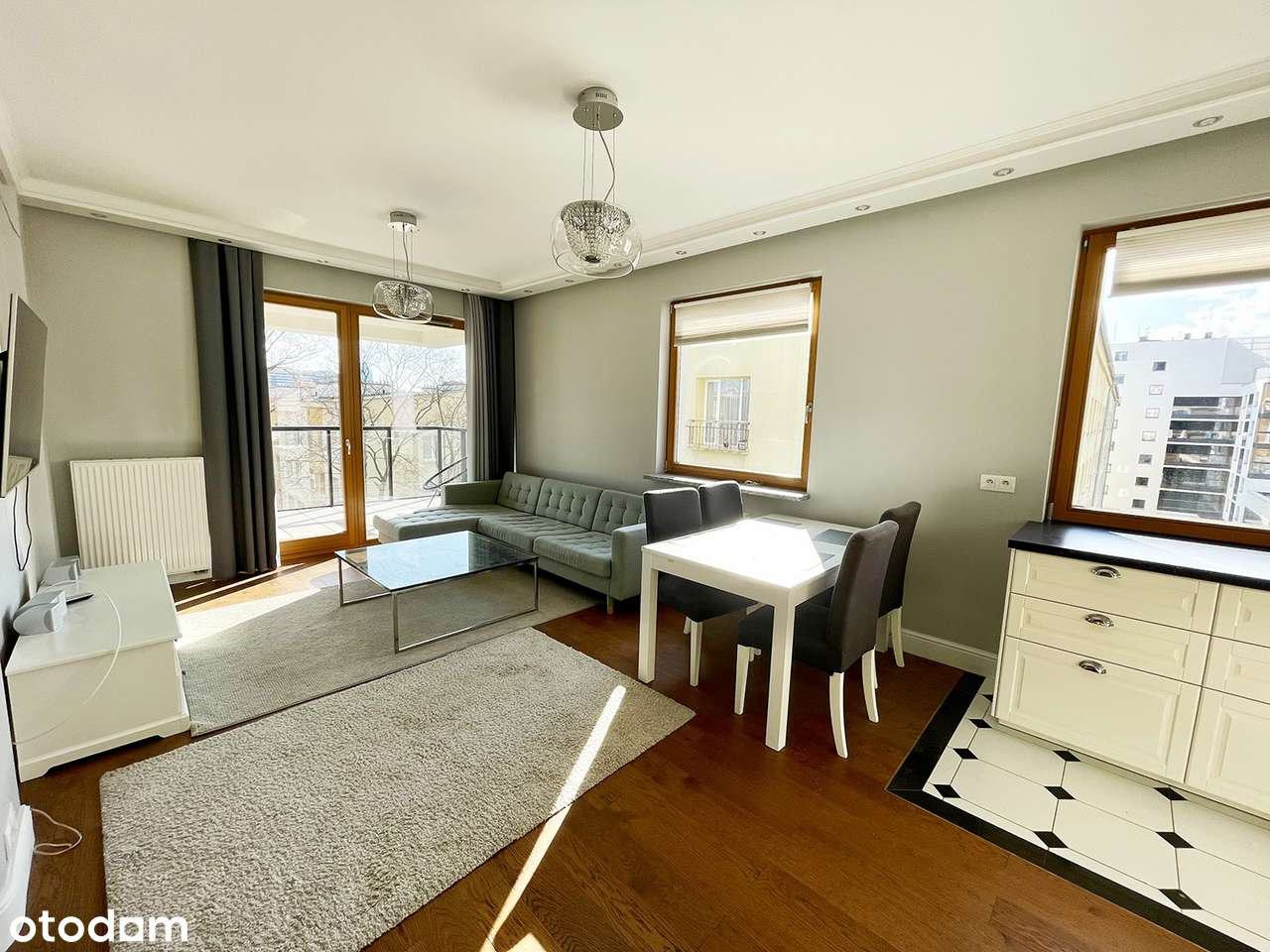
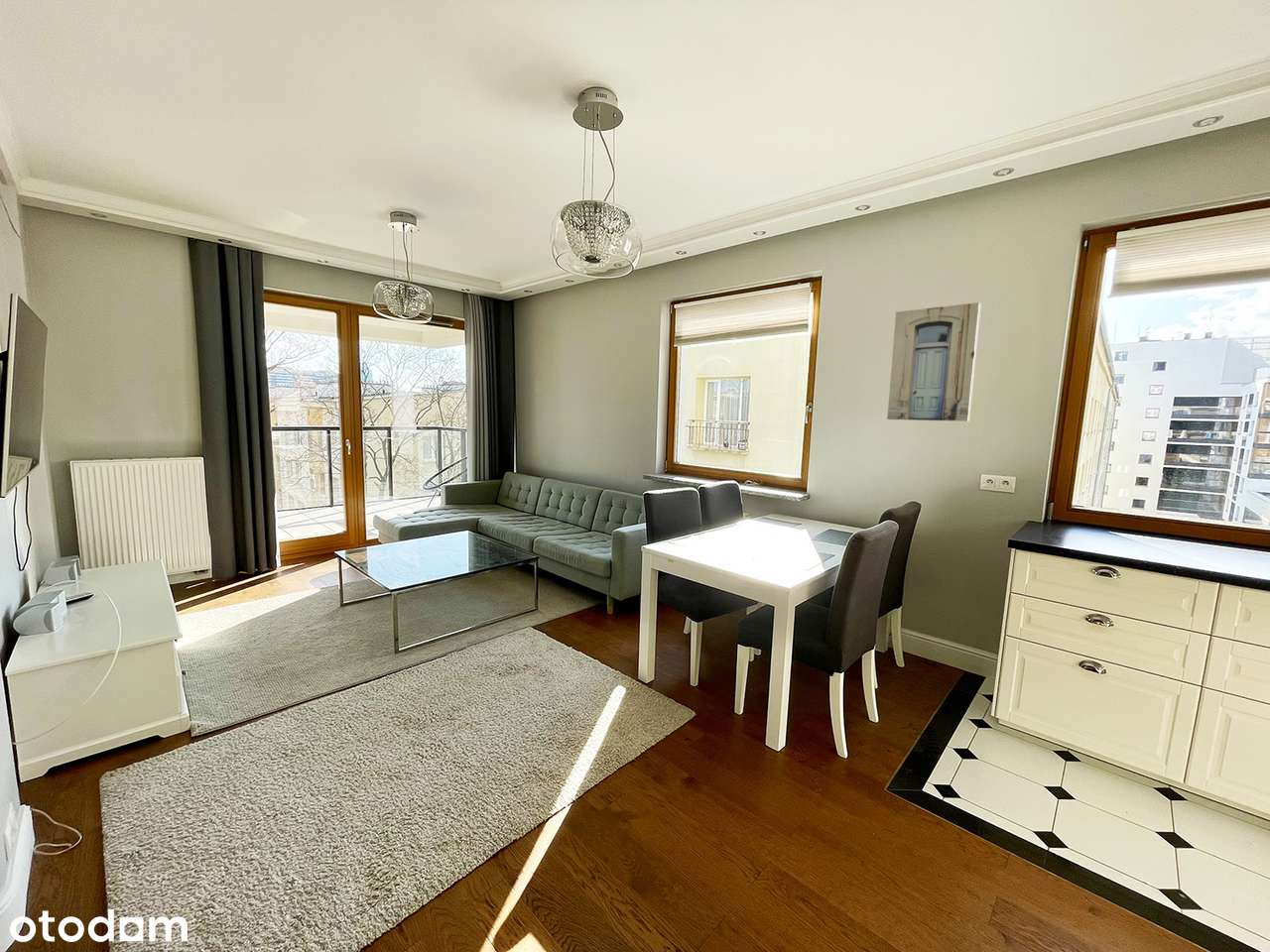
+ wall art (931, 364)
